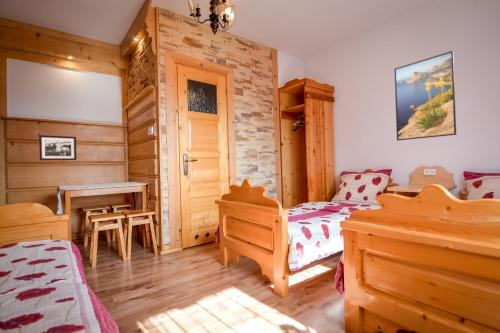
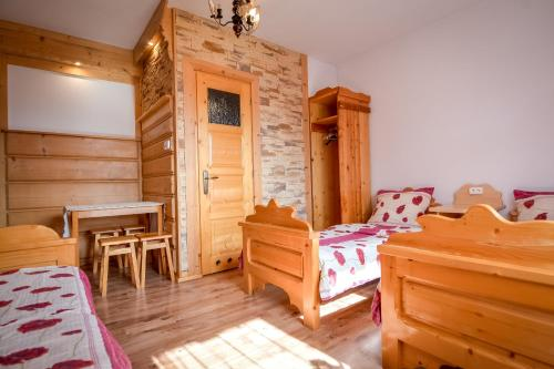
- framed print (422, 99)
- picture frame (58, 148)
